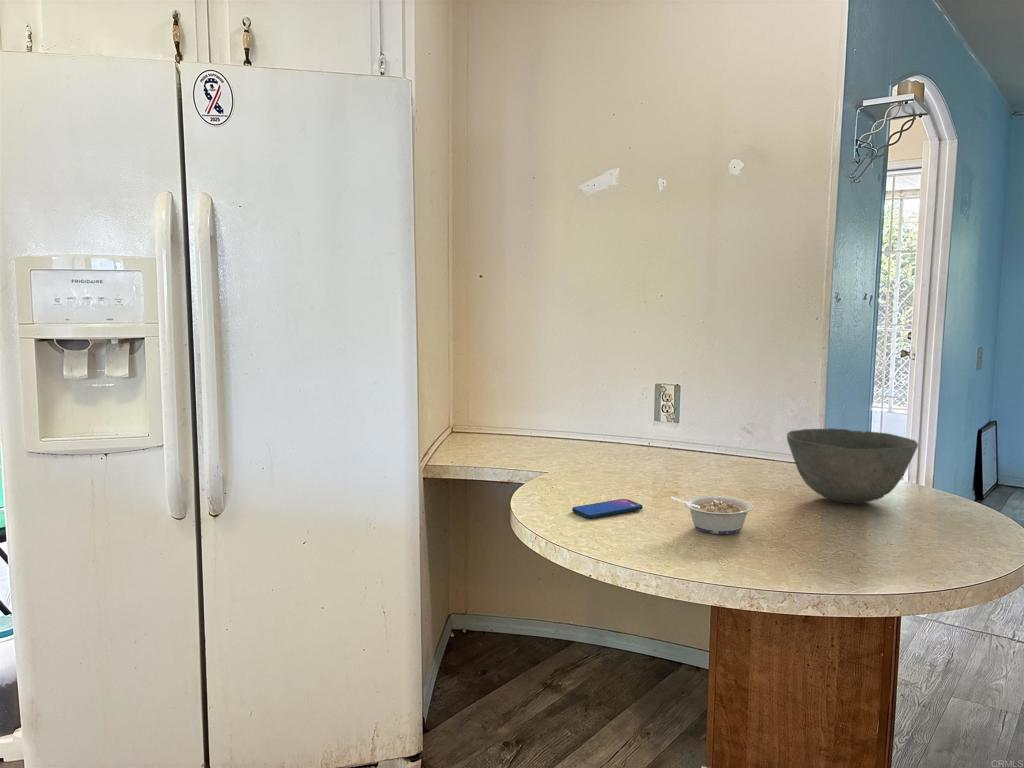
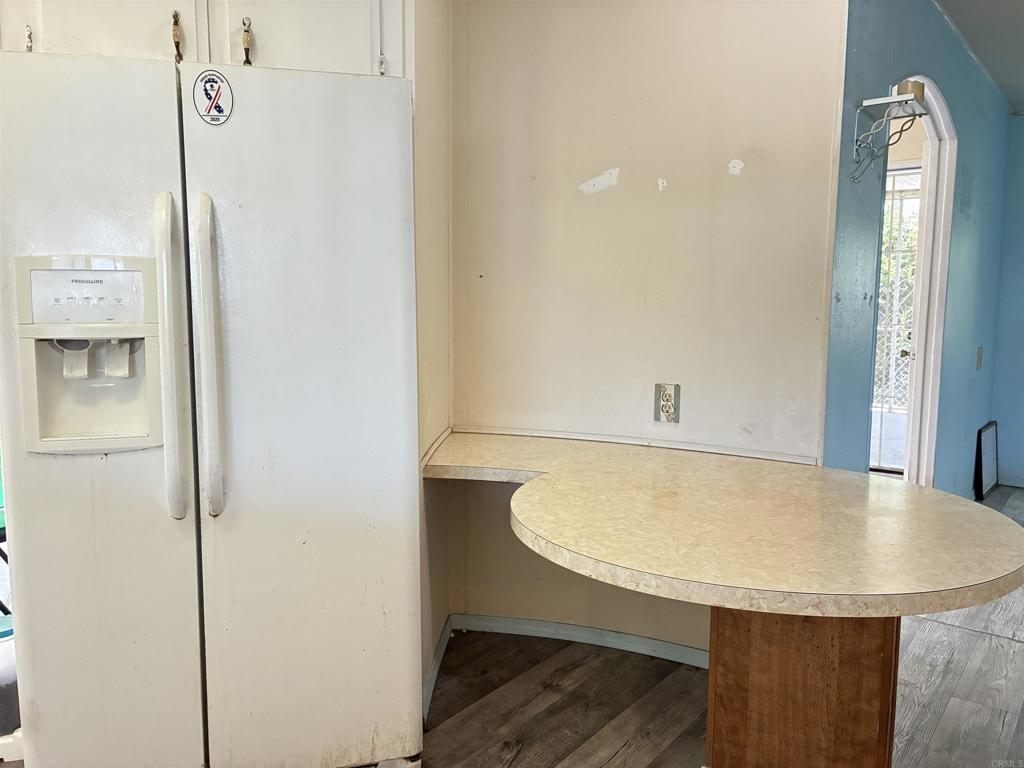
- smartphone (607, 508)
- legume (716, 514)
- bowl (847, 468)
